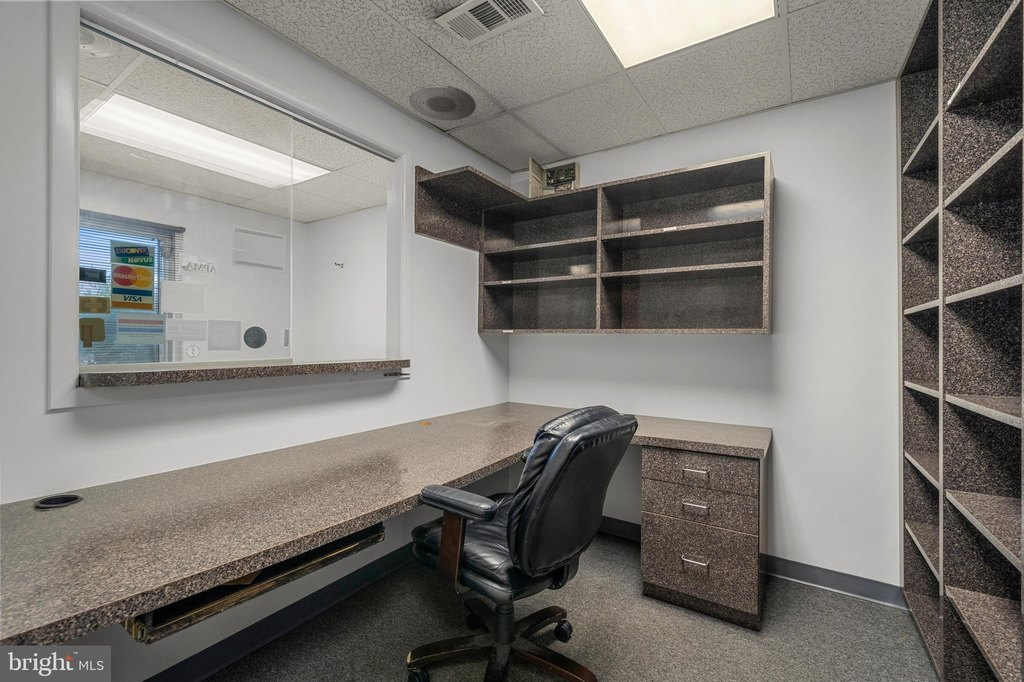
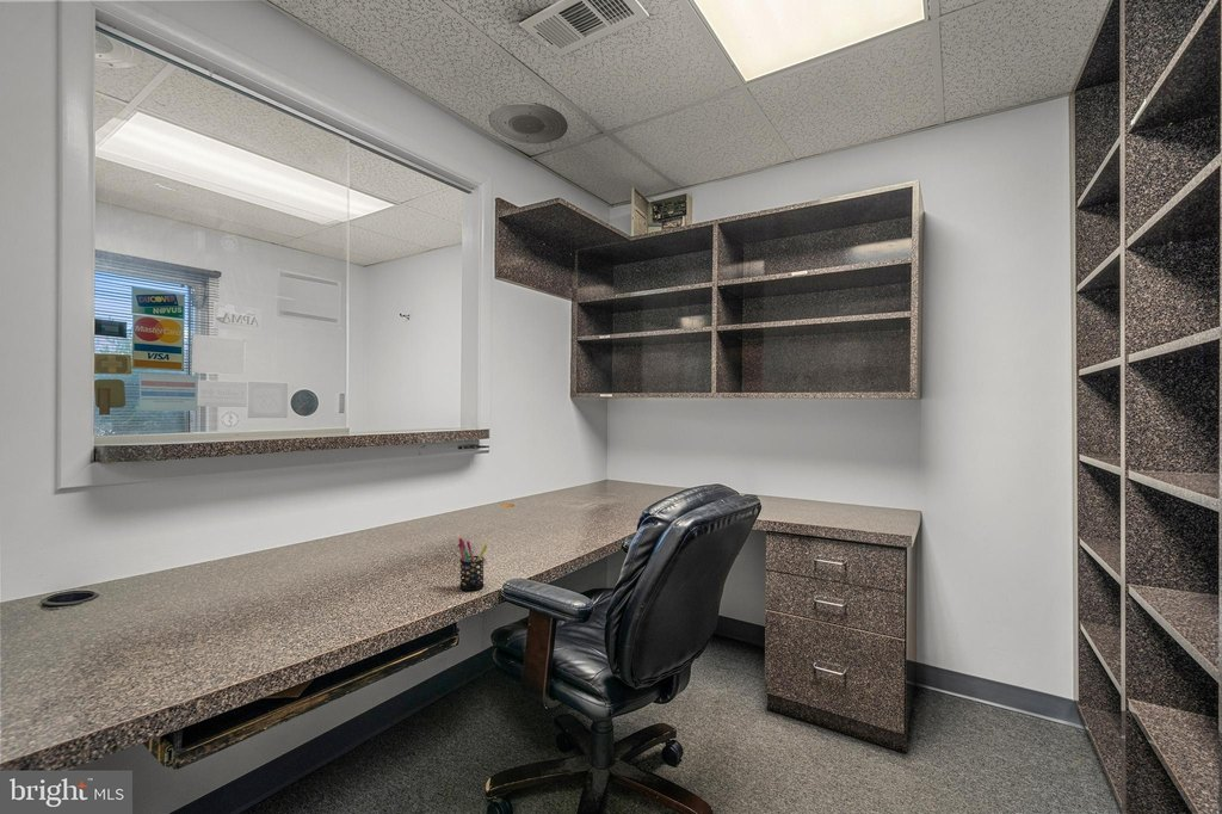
+ pen holder (469, 563)
